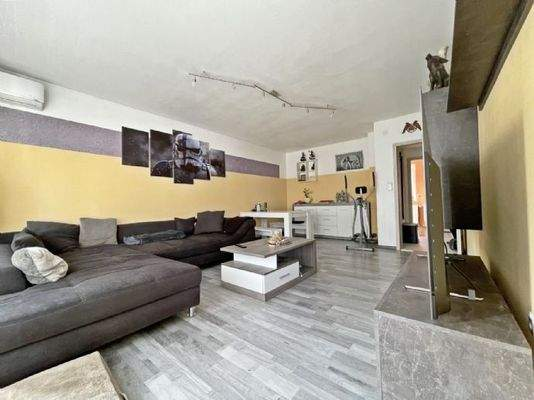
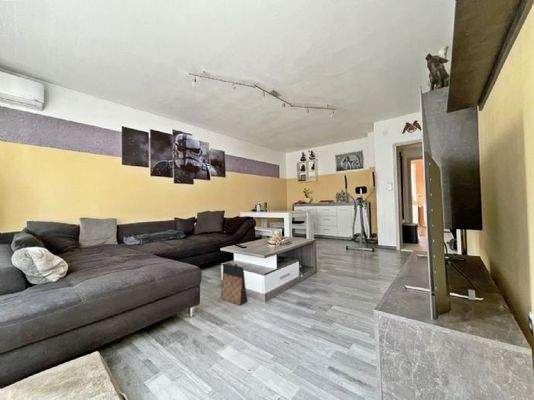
+ bag (232, 281)
